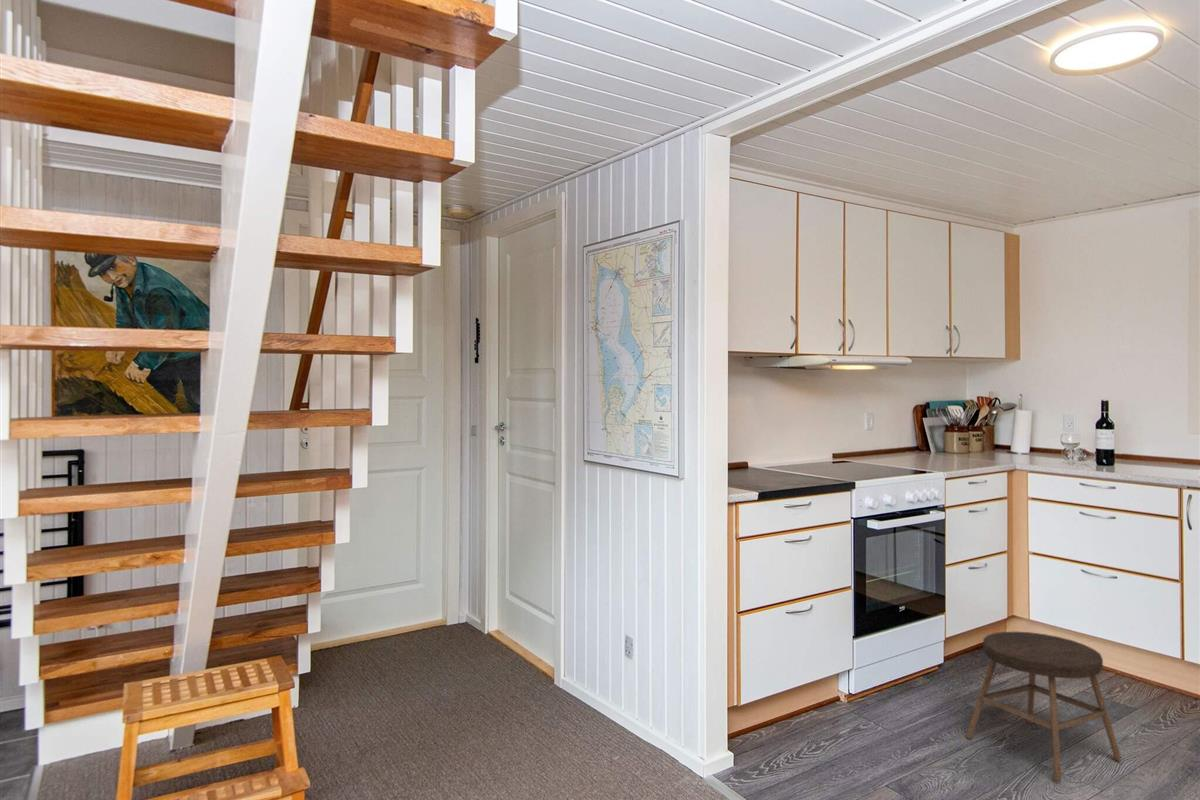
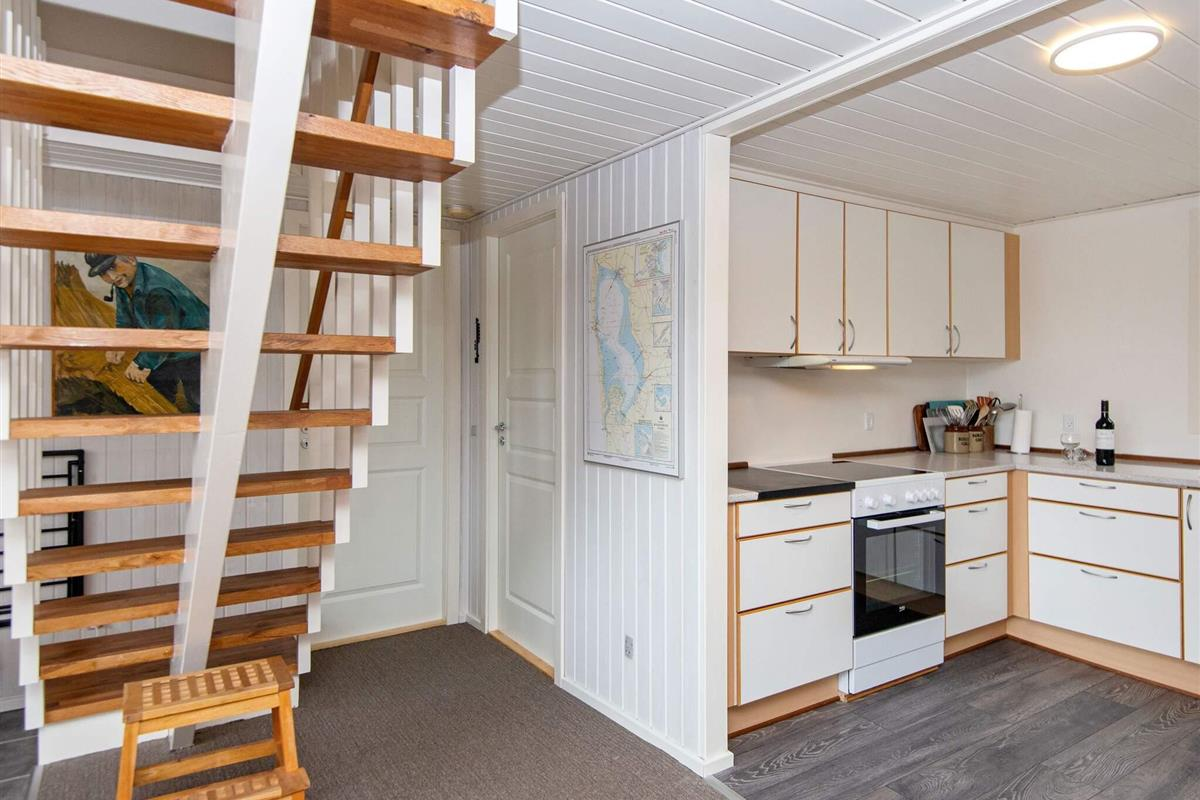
- stool (1042, 693)
